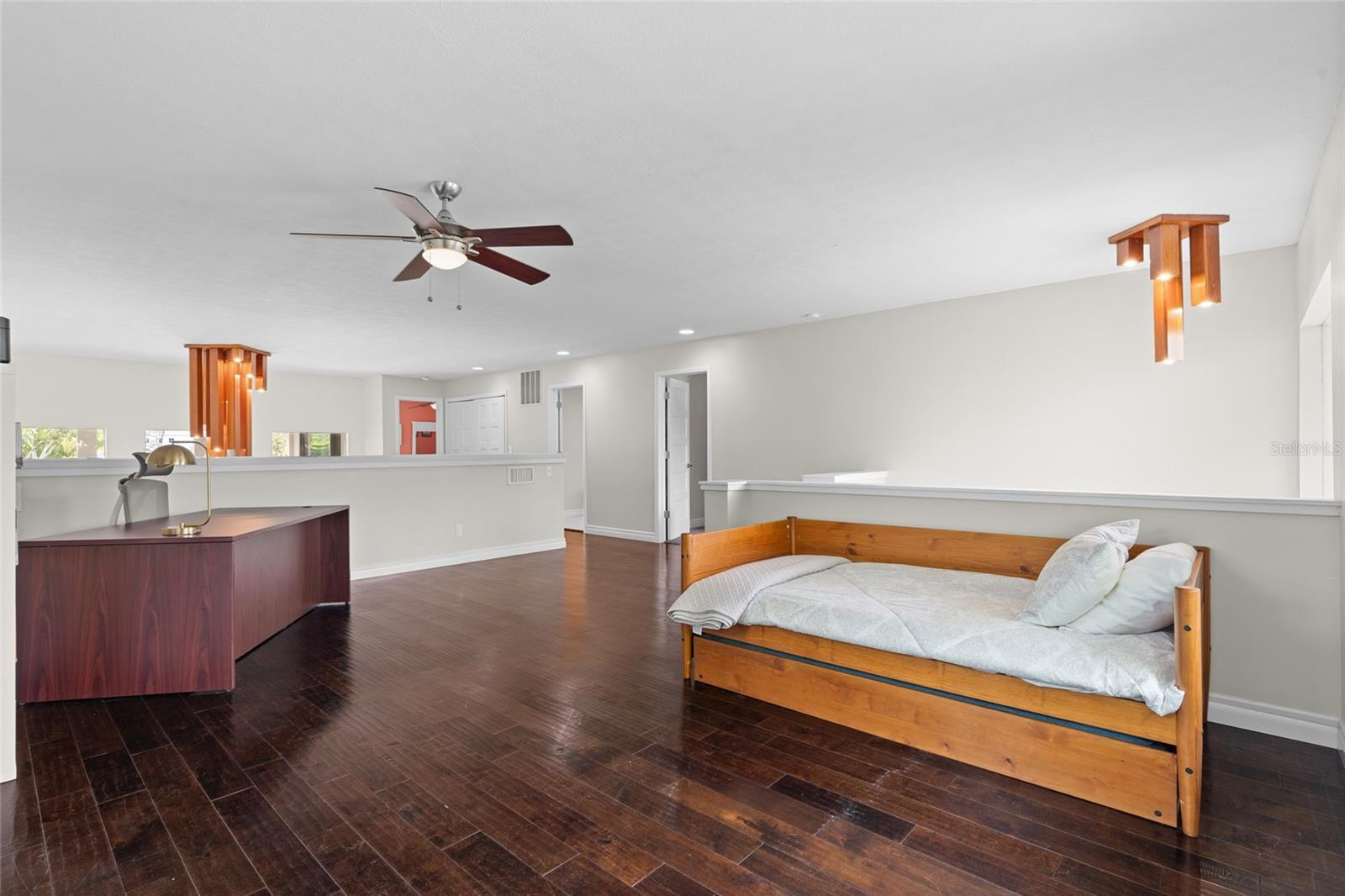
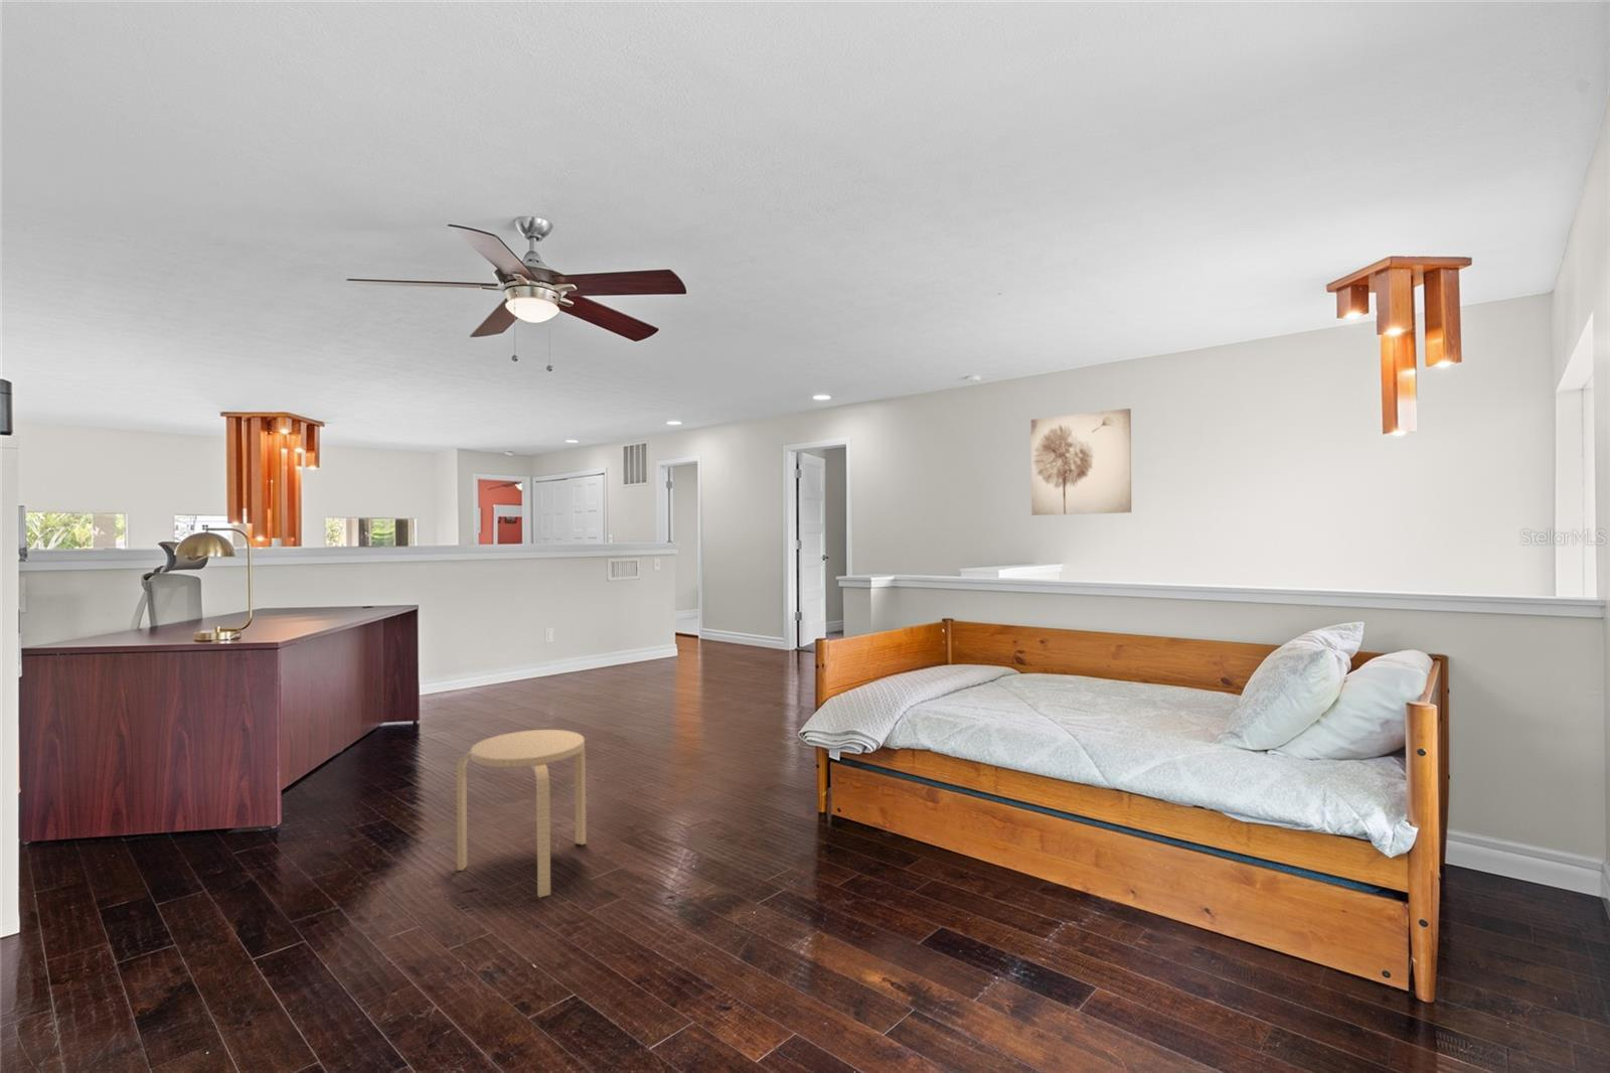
+ stool (536, 802)
+ wall art (1079, 463)
